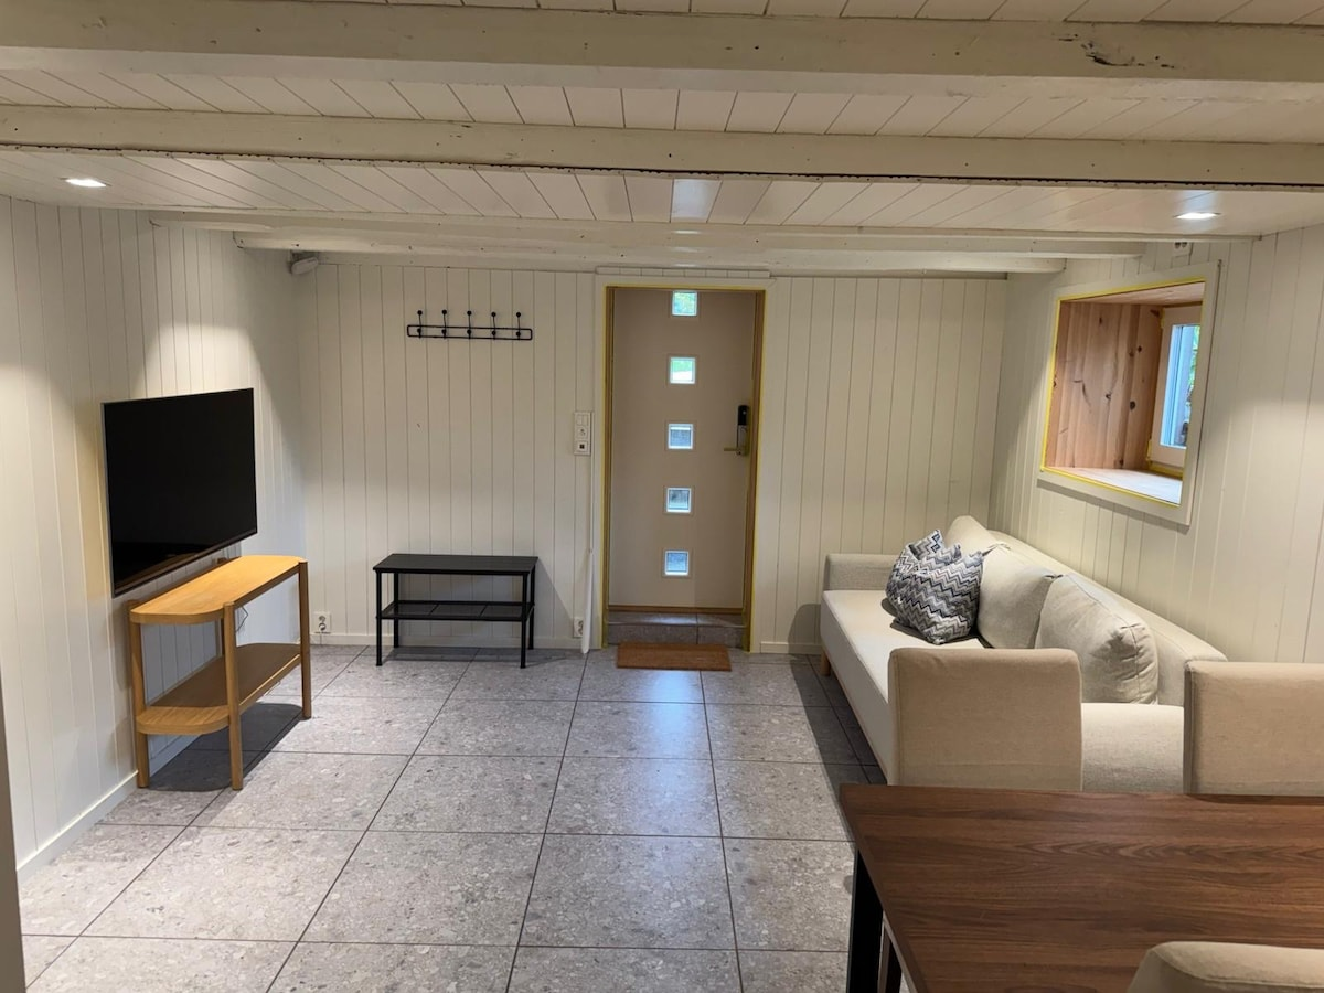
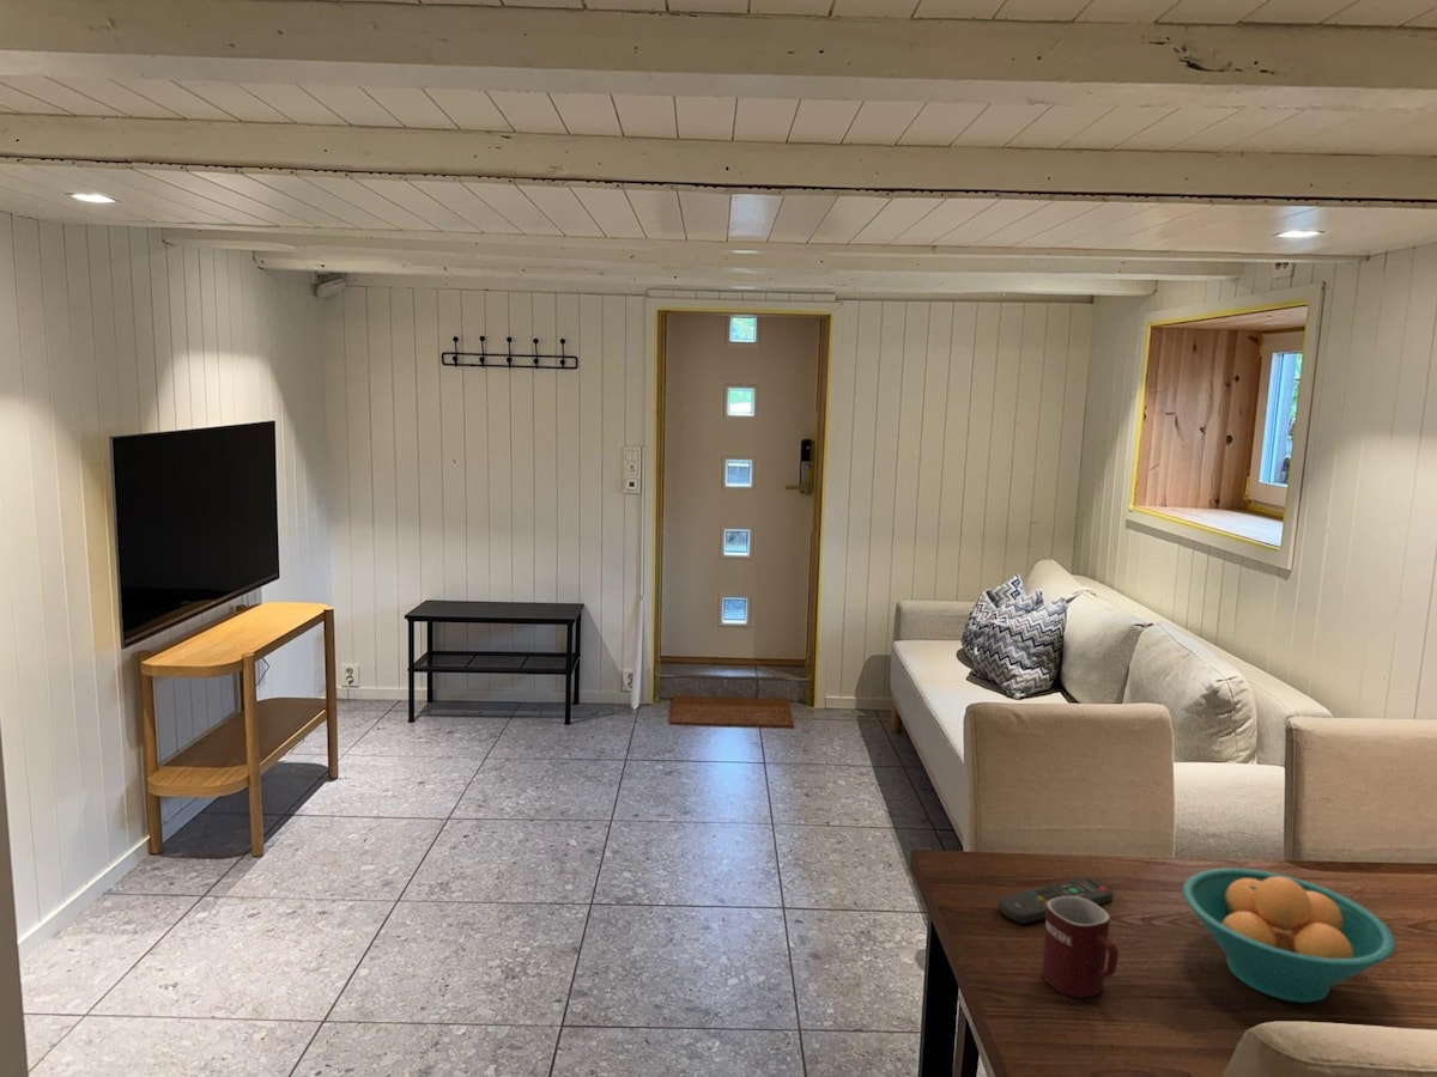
+ fruit bowl (1281, 929)
+ mug (1084, 951)
+ remote control (1055, 898)
